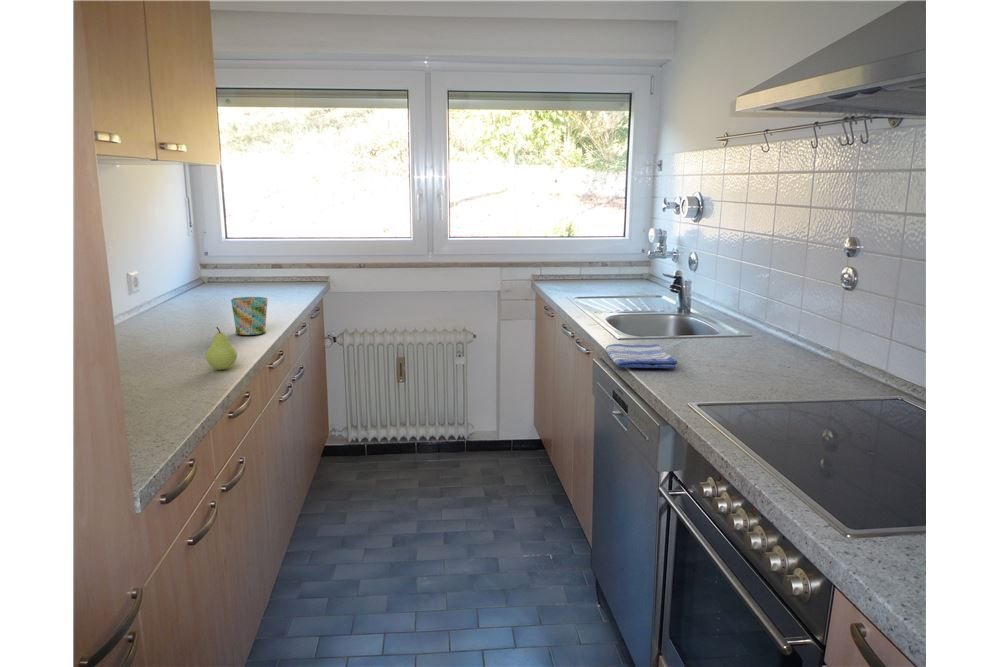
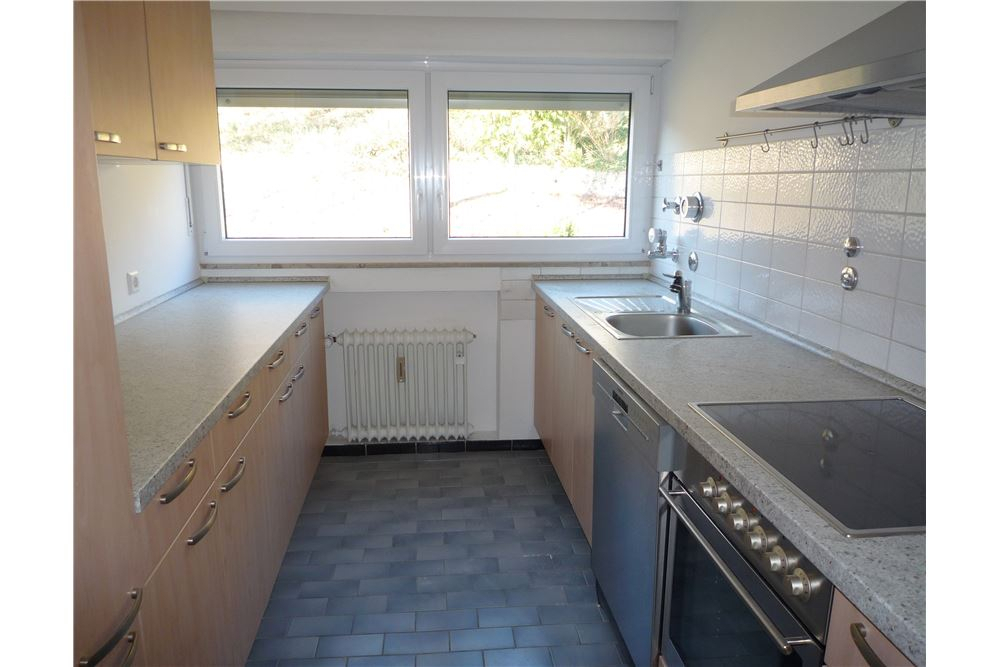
- dish towel (639, 355)
- mug (250, 315)
- fruit (220, 347)
